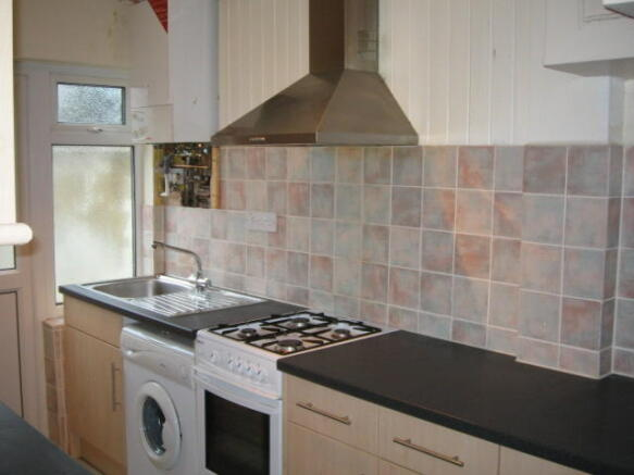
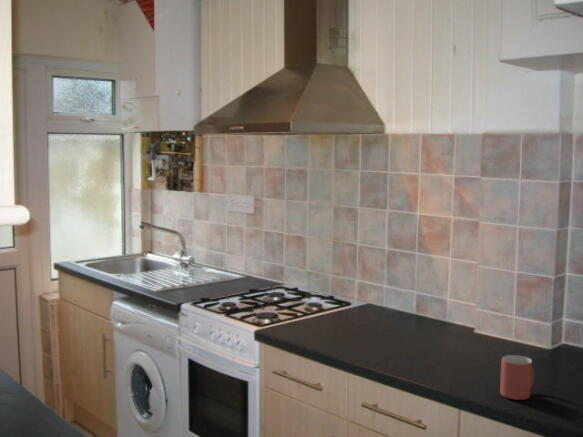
+ mug (520, 375)
